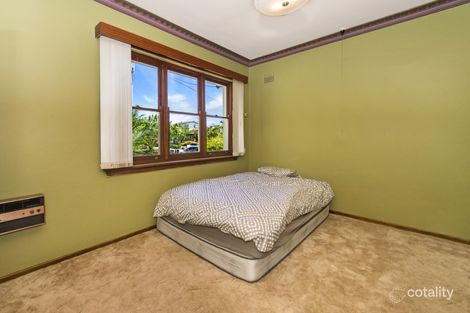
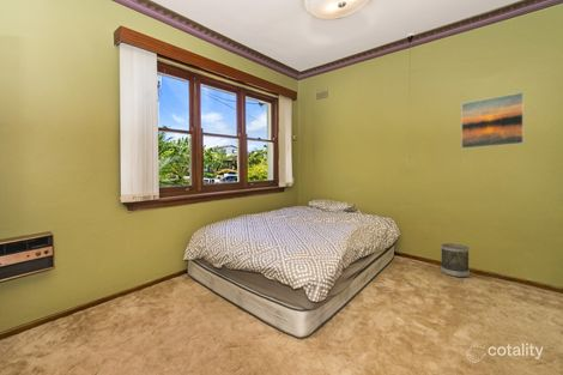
+ wastebasket (454, 259)
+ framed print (490, 122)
